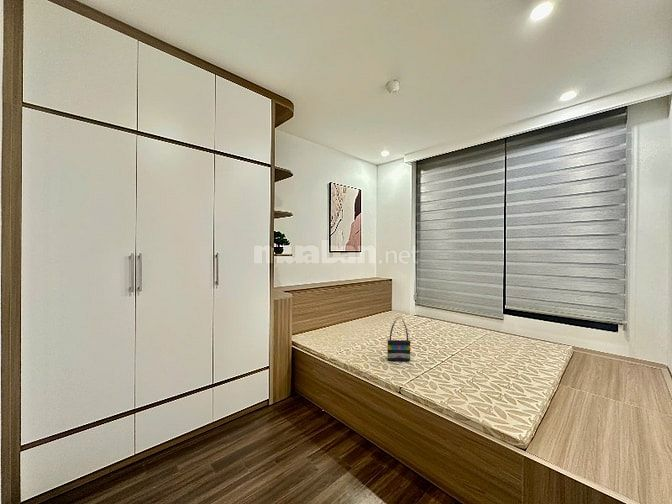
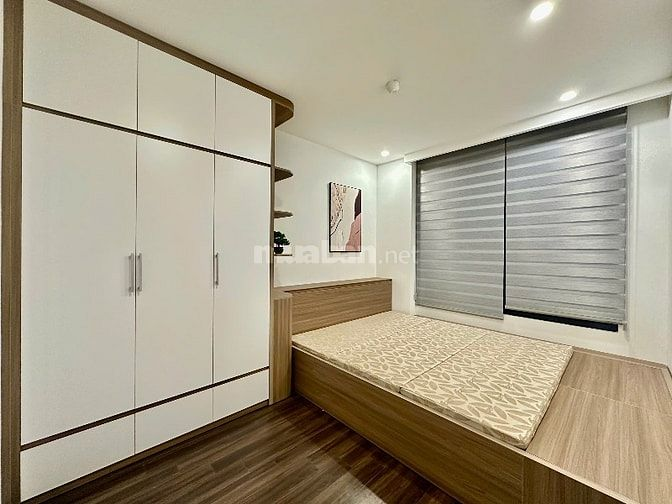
- tote bag (398, 340)
